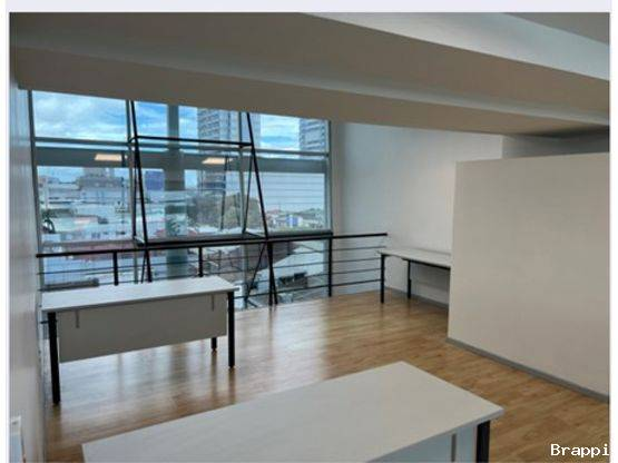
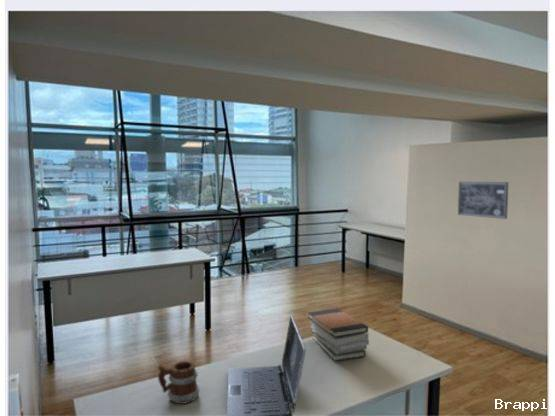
+ wall art (481, 199)
+ mug (179, 380)
+ book stack (337, 333)
+ laptop (263, 367)
